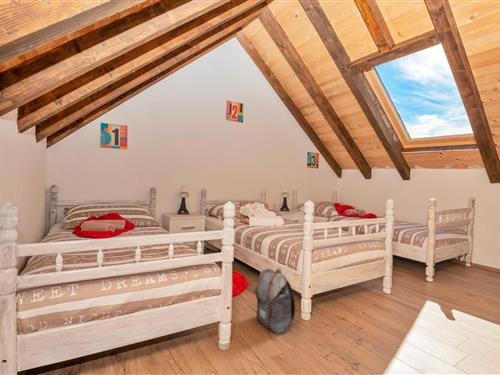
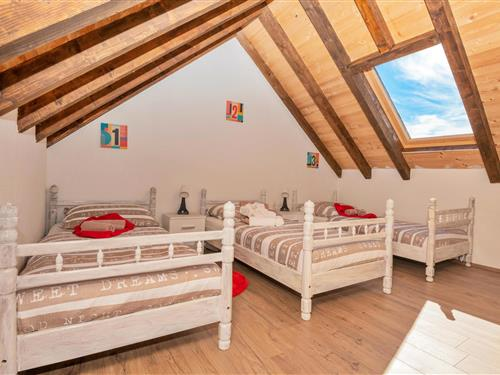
- backpack (274, 295)
